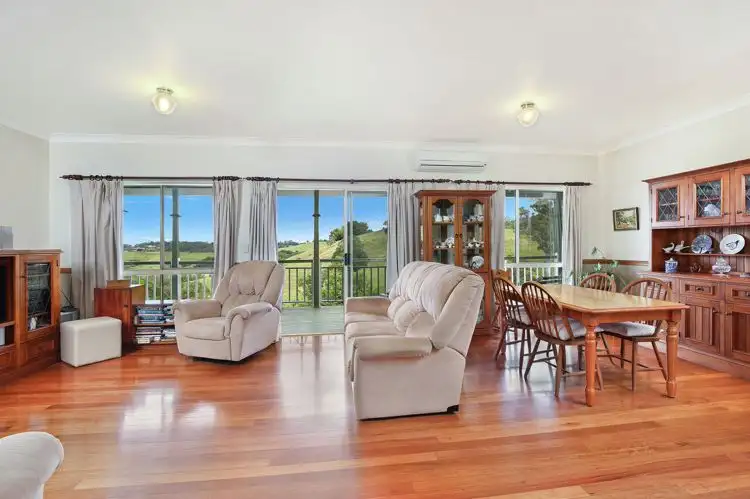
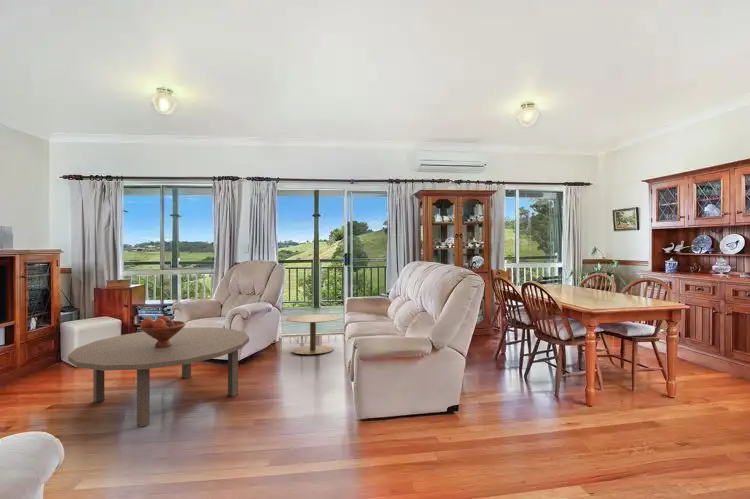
+ side table (313, 333)
+ fruit bowl (163, 330)
+ coffee table (167, 366)
